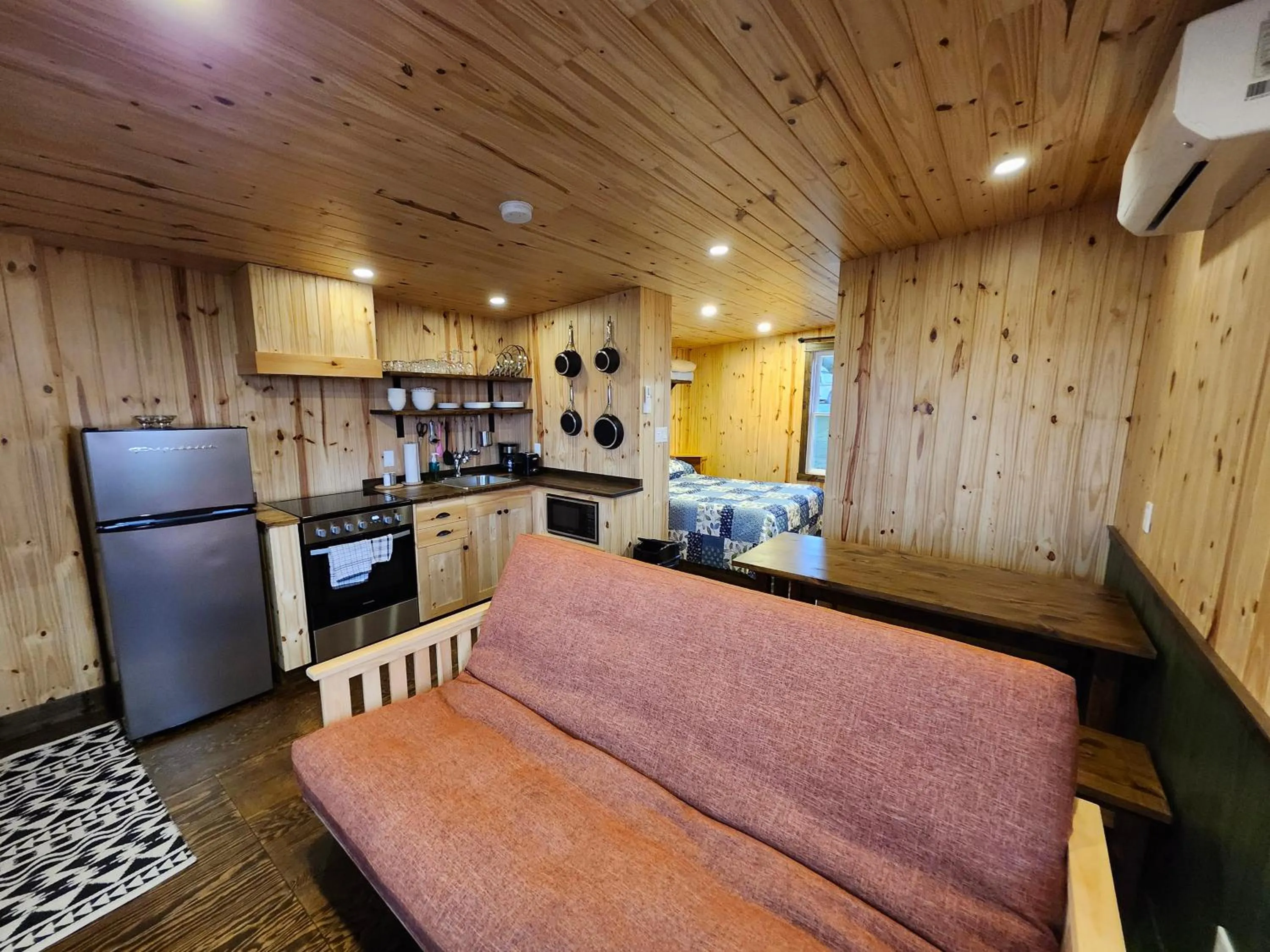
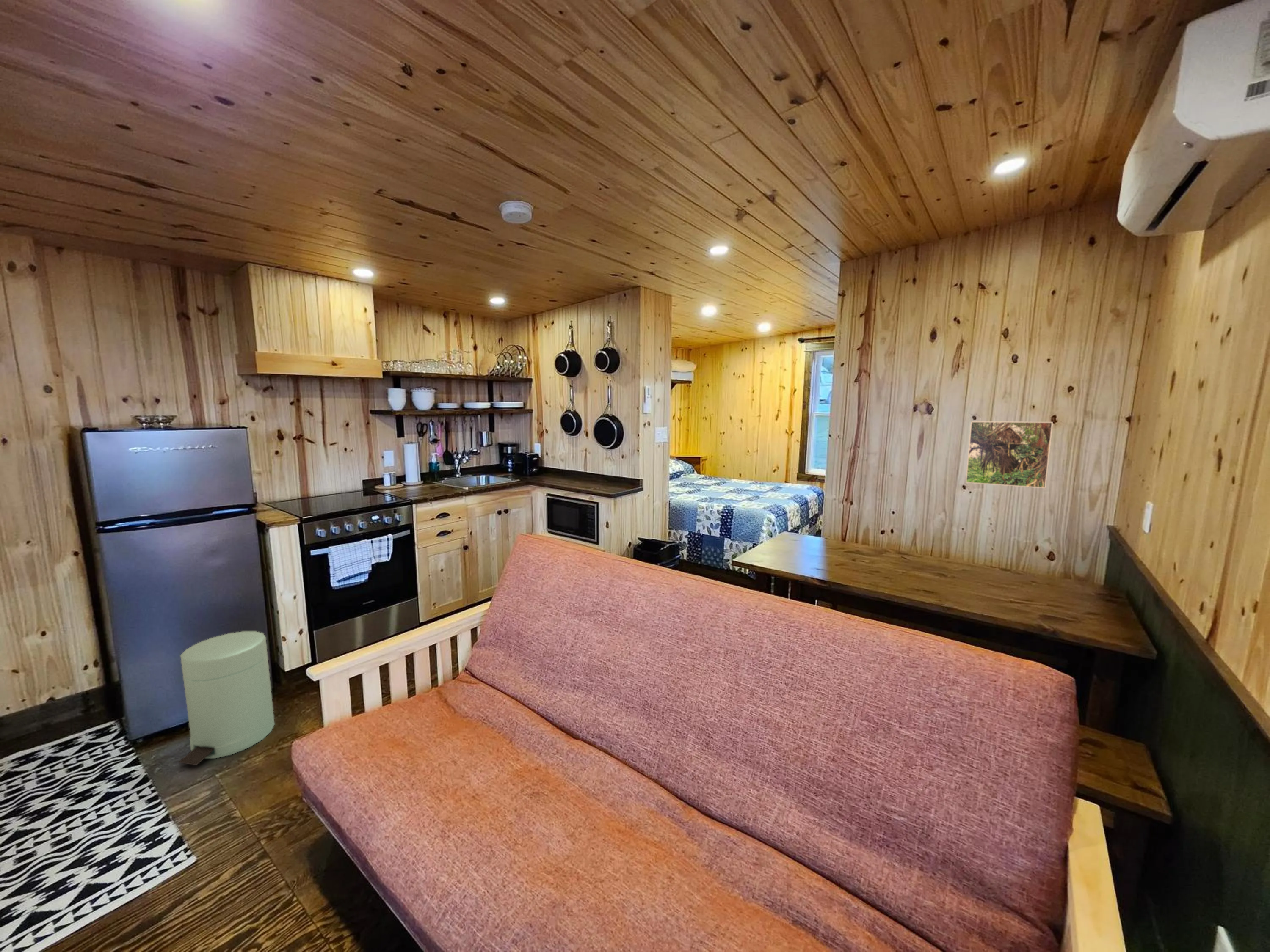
+ trash can (224, 694)
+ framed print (1007, 454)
